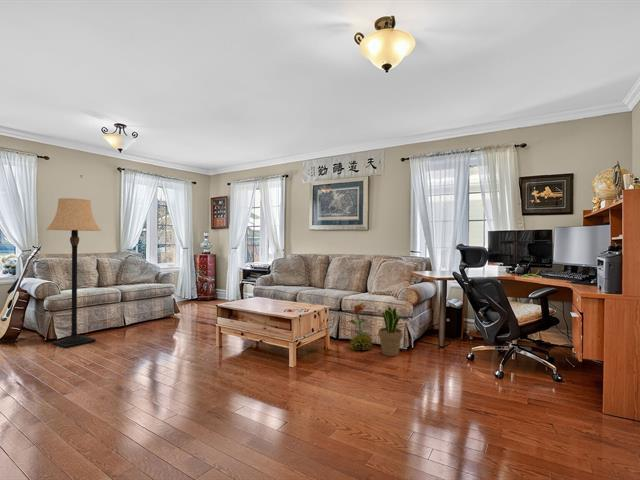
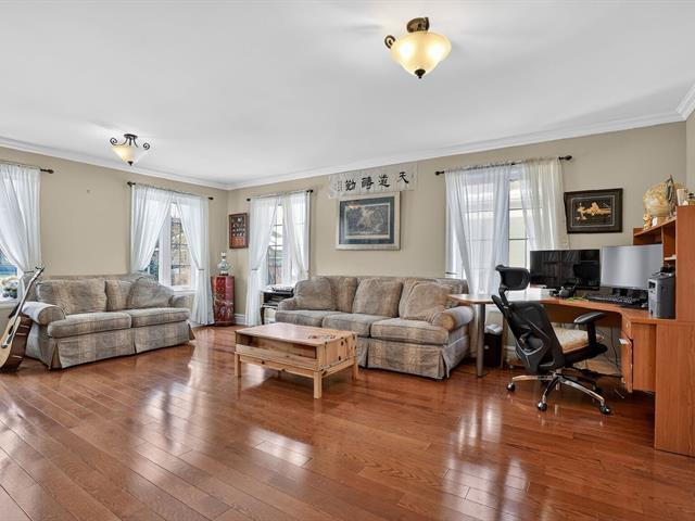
- decorative plant (360, 325)
- potted plant (391, 330)
- lamp (74, 271)
